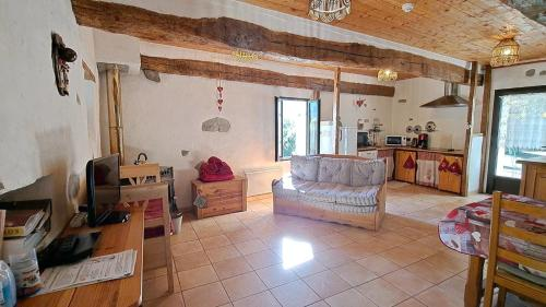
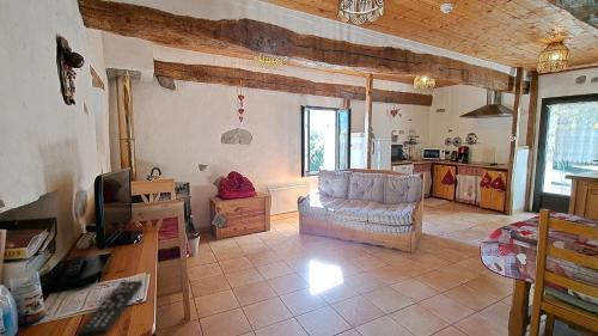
+ remote control (115, 303)
